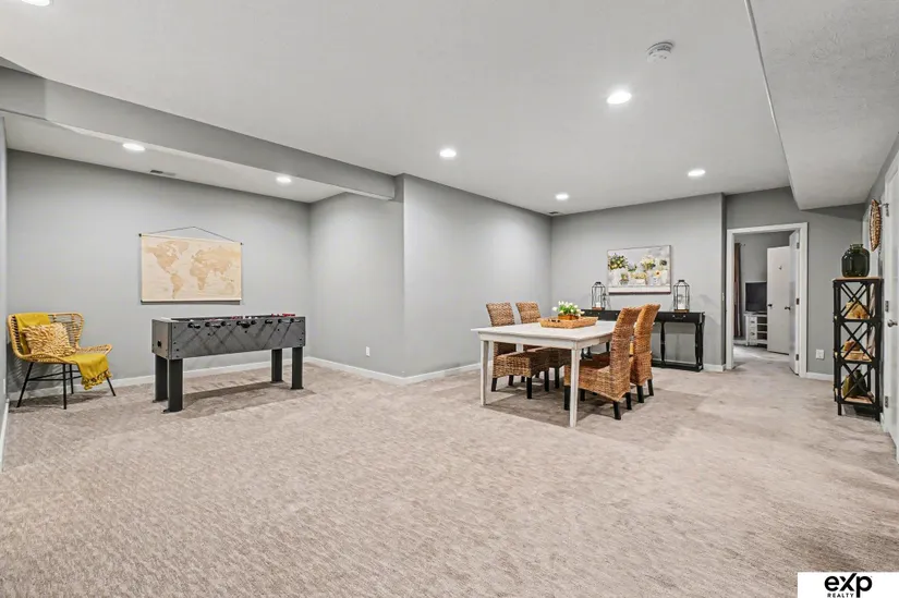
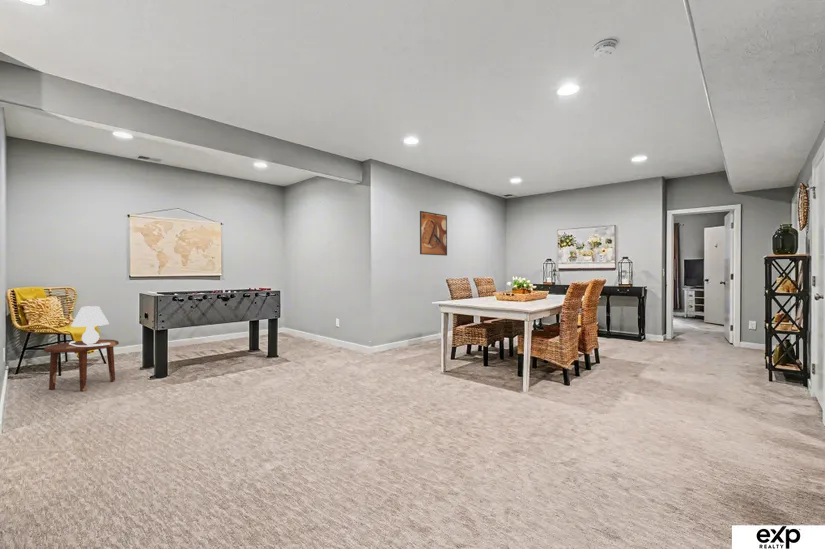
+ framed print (434, 234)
+ side table (83, 364)
+ table lamp (90, 324)
